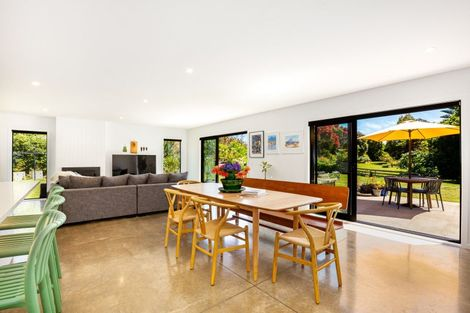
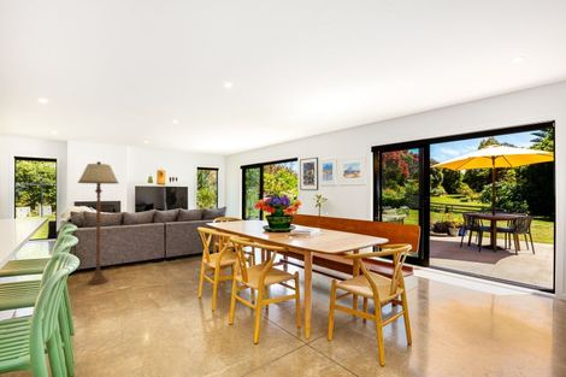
+ floor lamp (98, 222)
